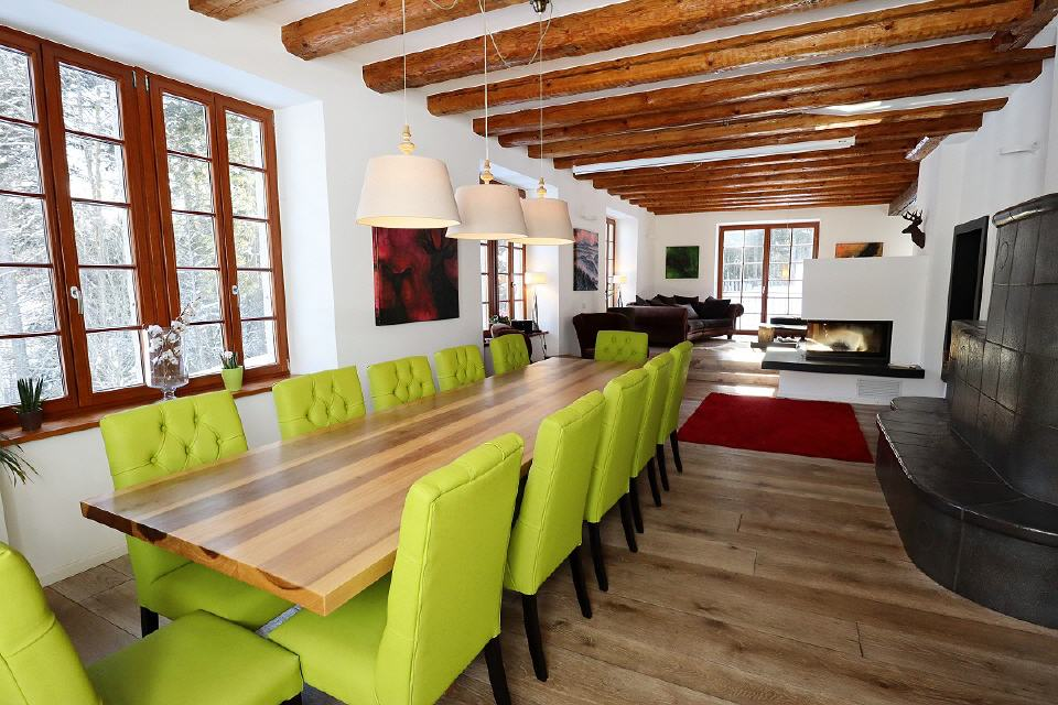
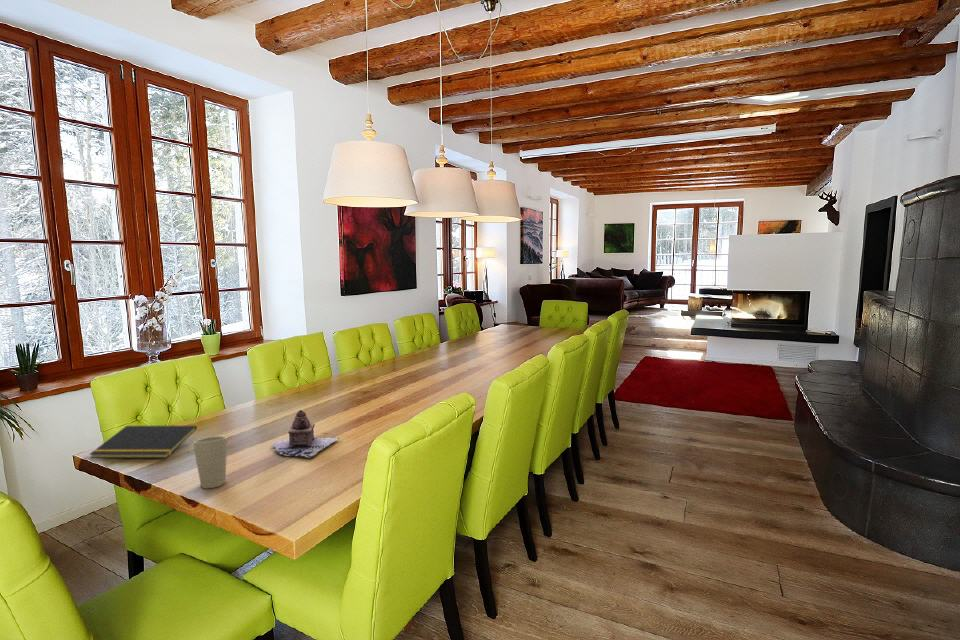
+ cup (211, 460)
+ notepad (145, 440)
+ teapot (300, 428)
